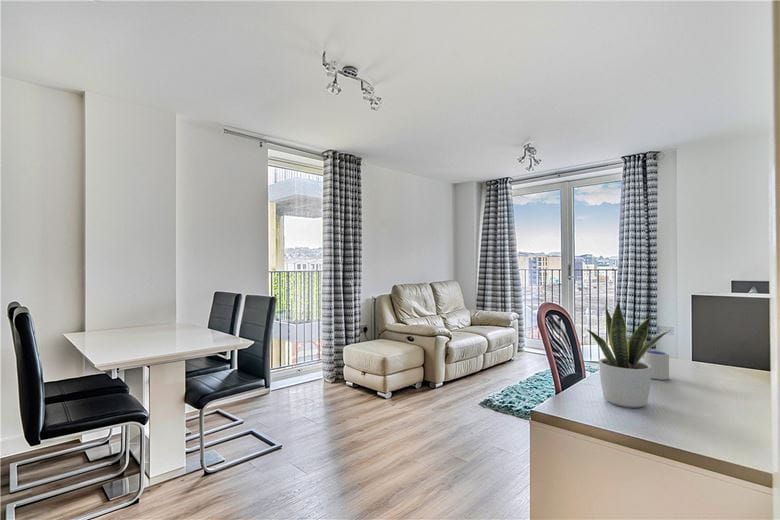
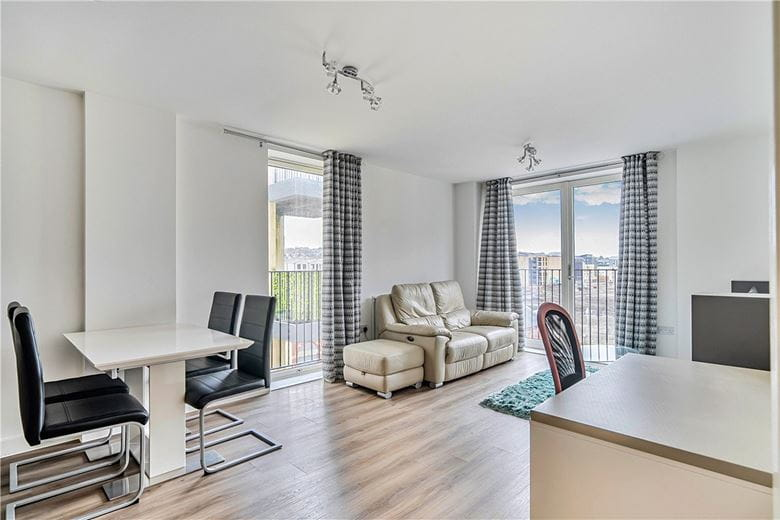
- potted plant (626, 350)
- cup (651, 363)
